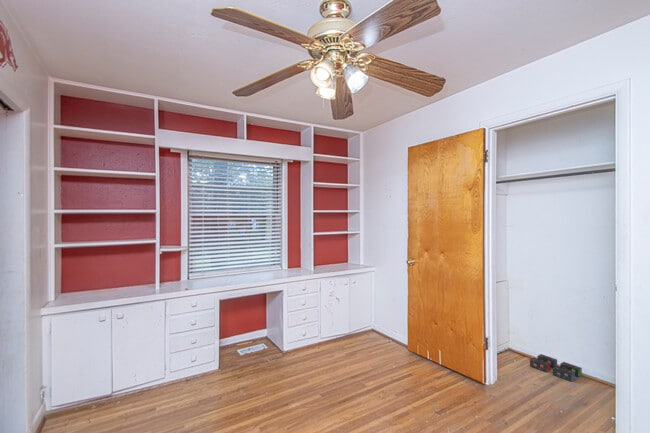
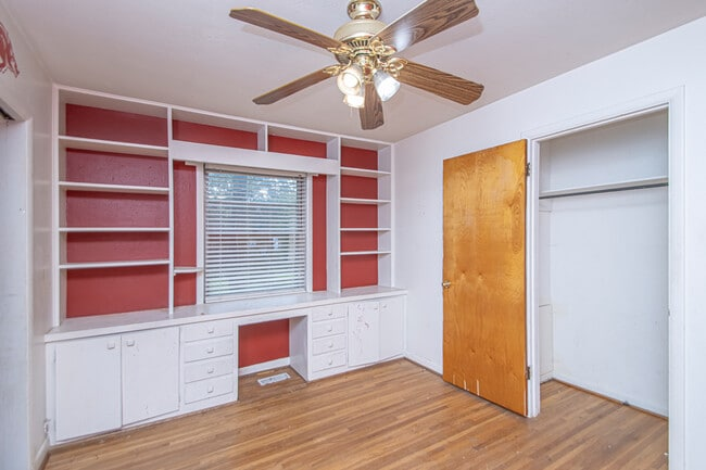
- box set (555, 367)
